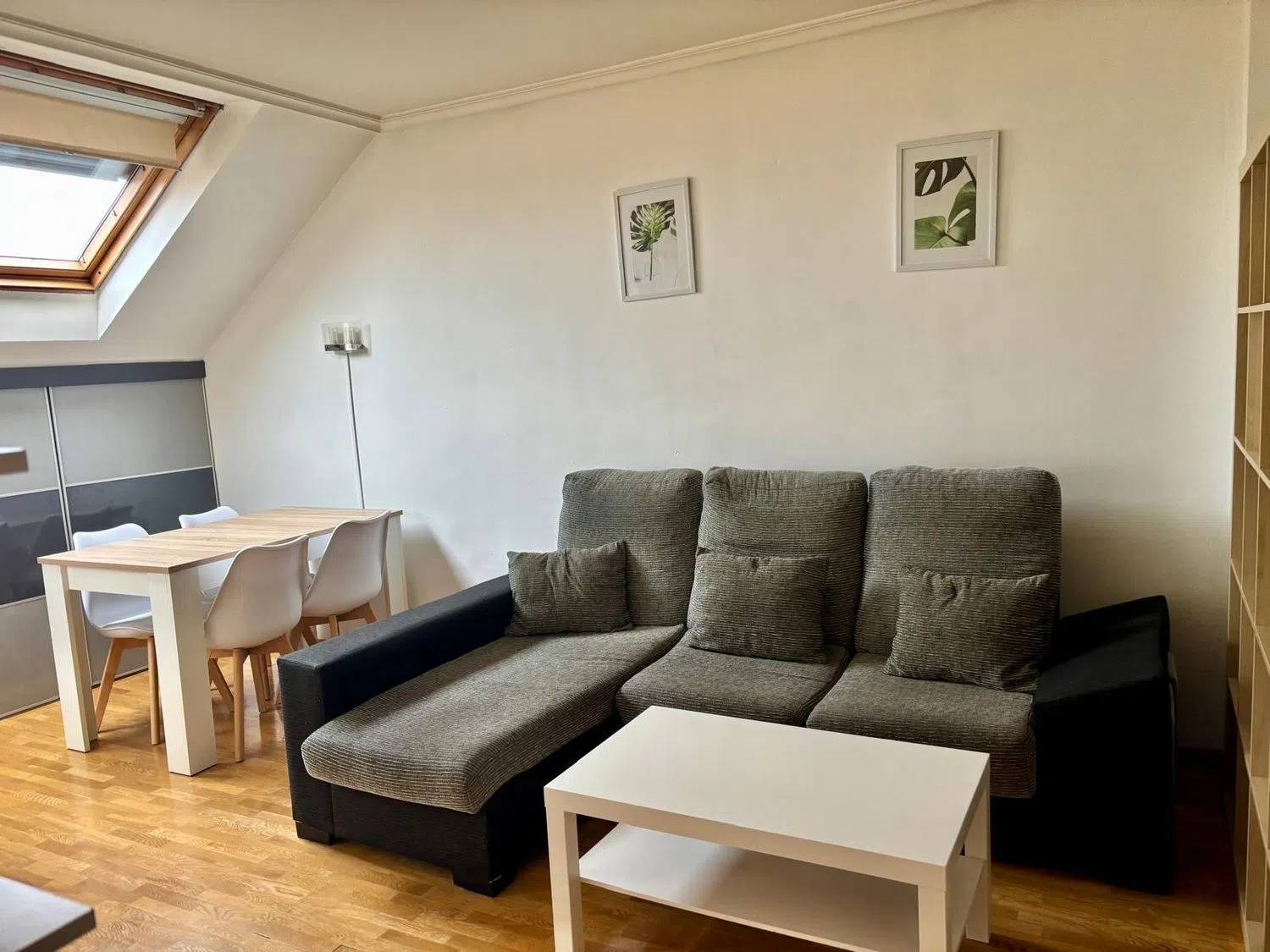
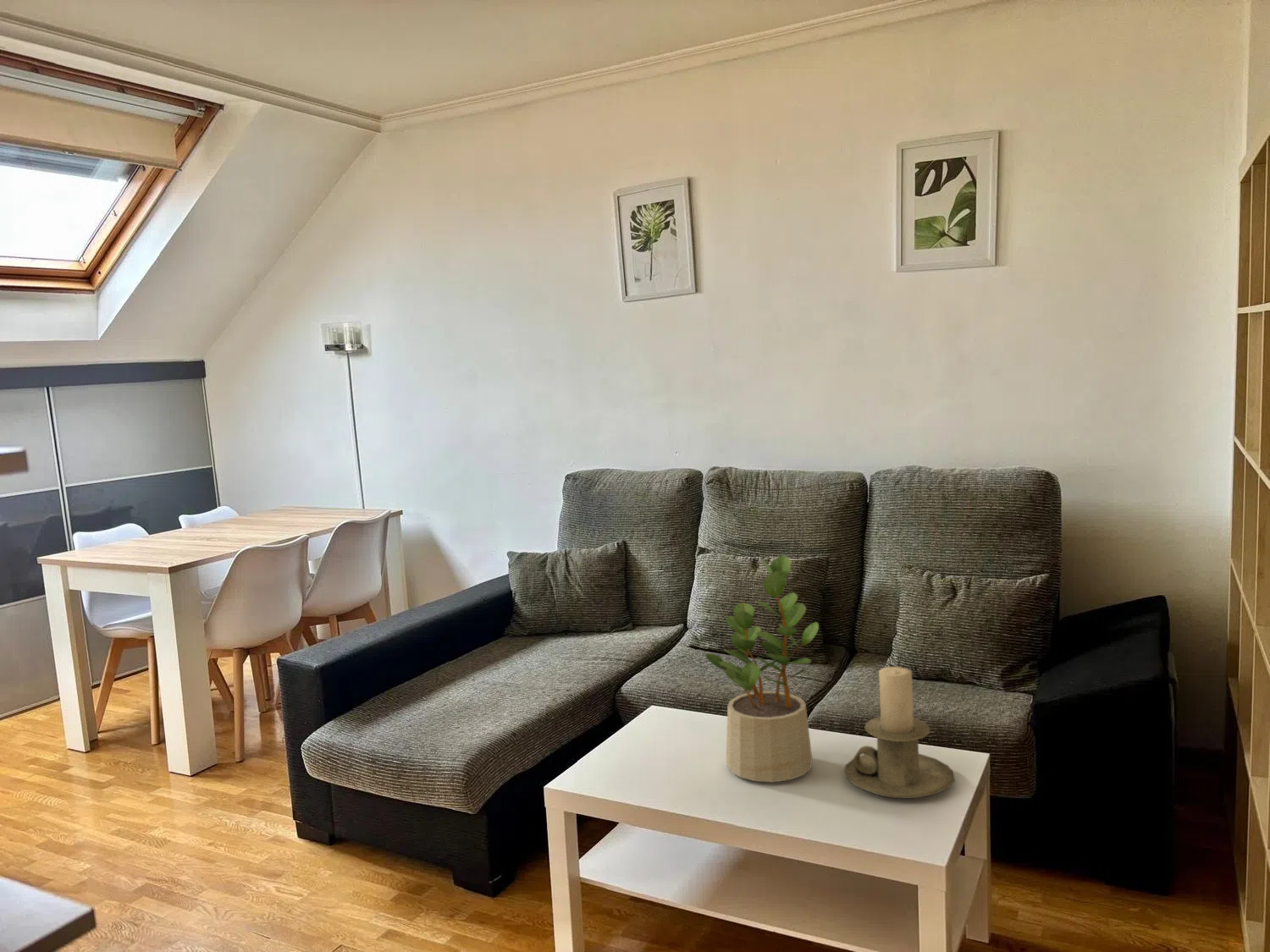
+ potted plant (754, 660)
+ candle holder (897, 724)
